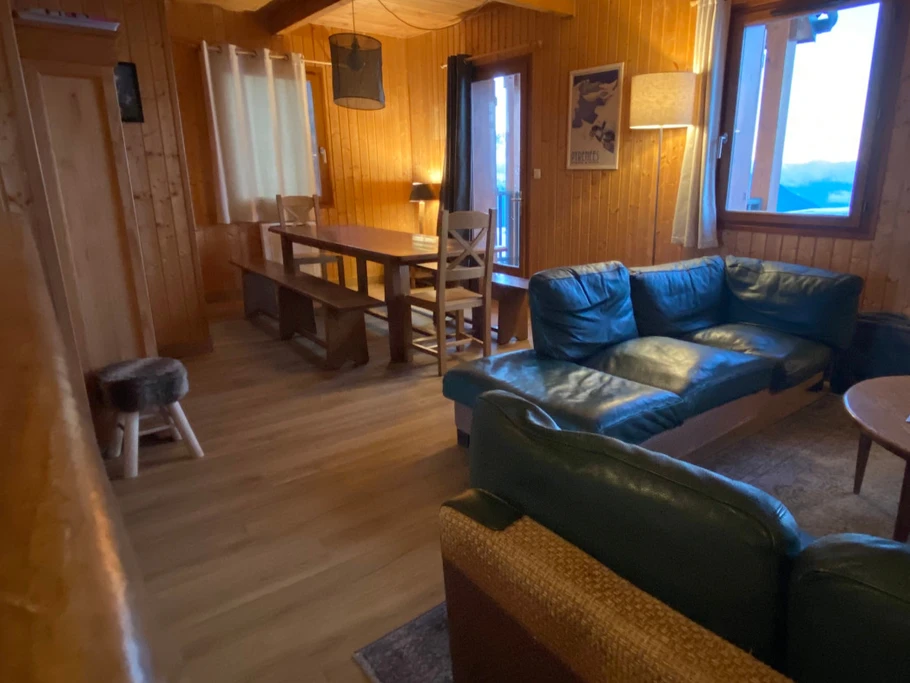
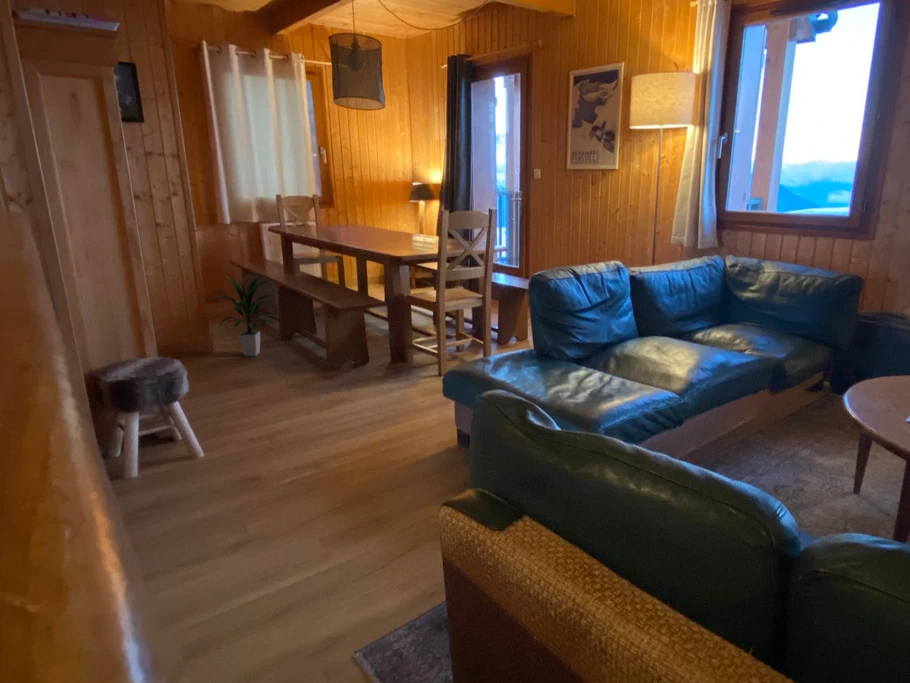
+ indoor plant (249, 313)
